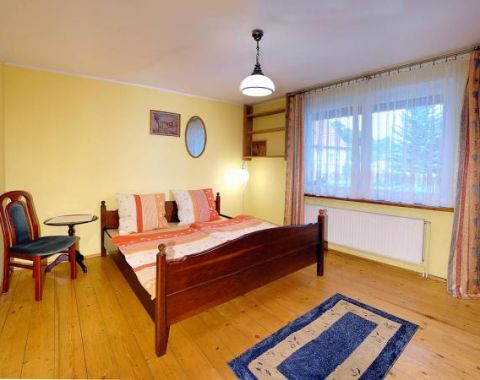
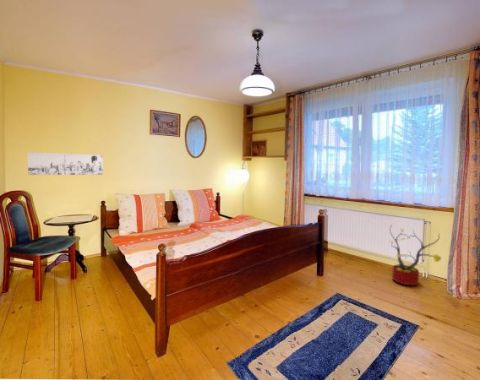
+ decorative plant (410, 255)
+ wall art (67, 164)
